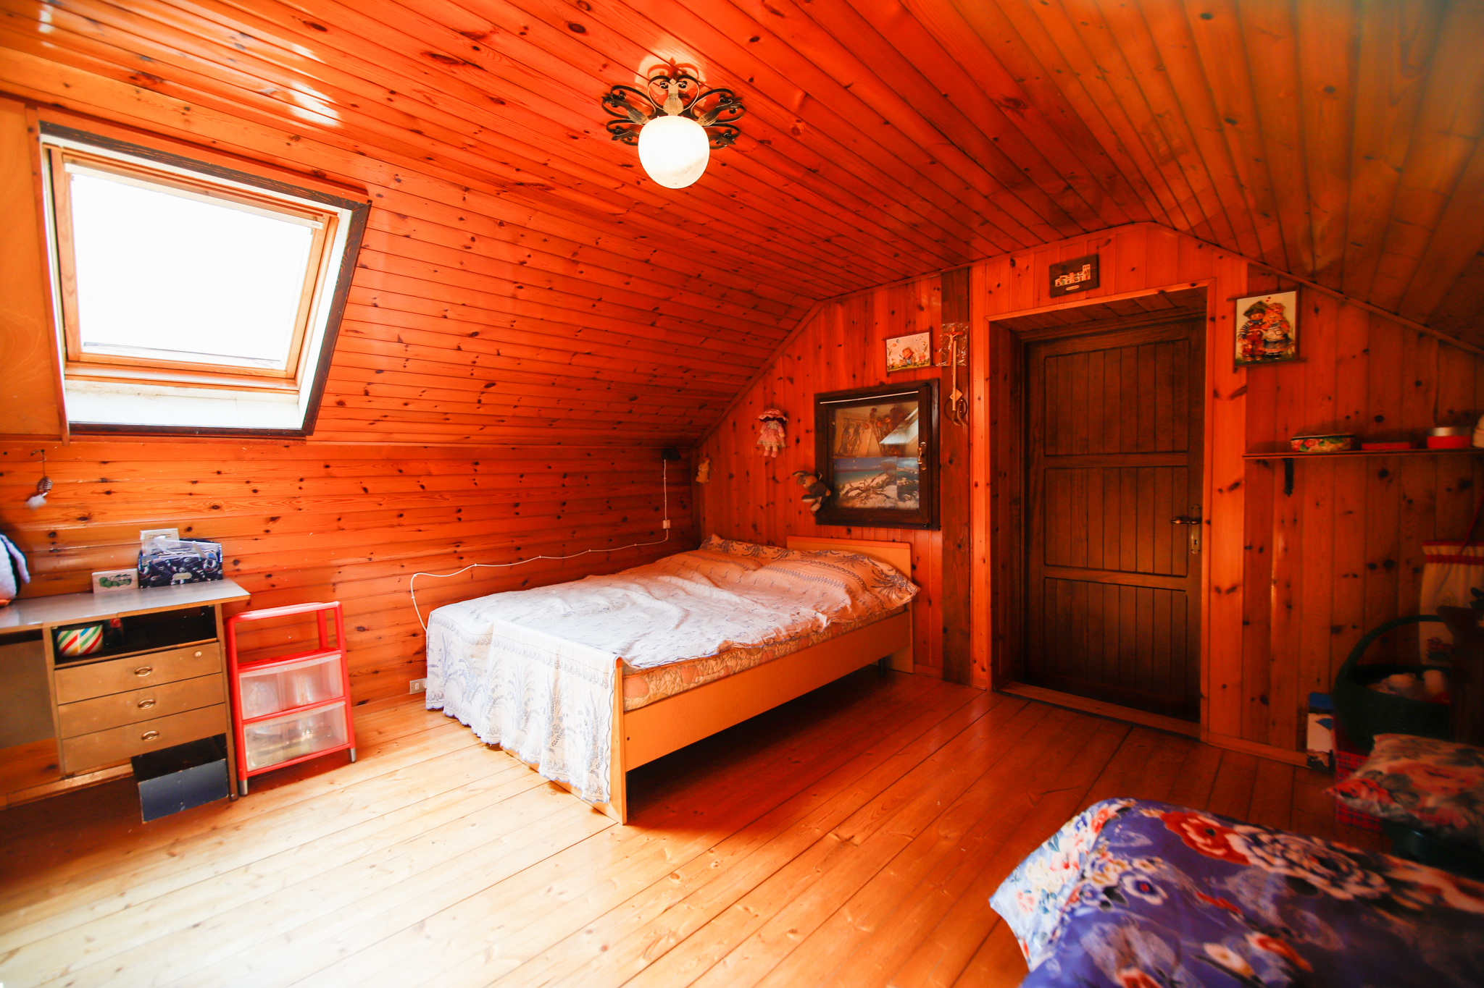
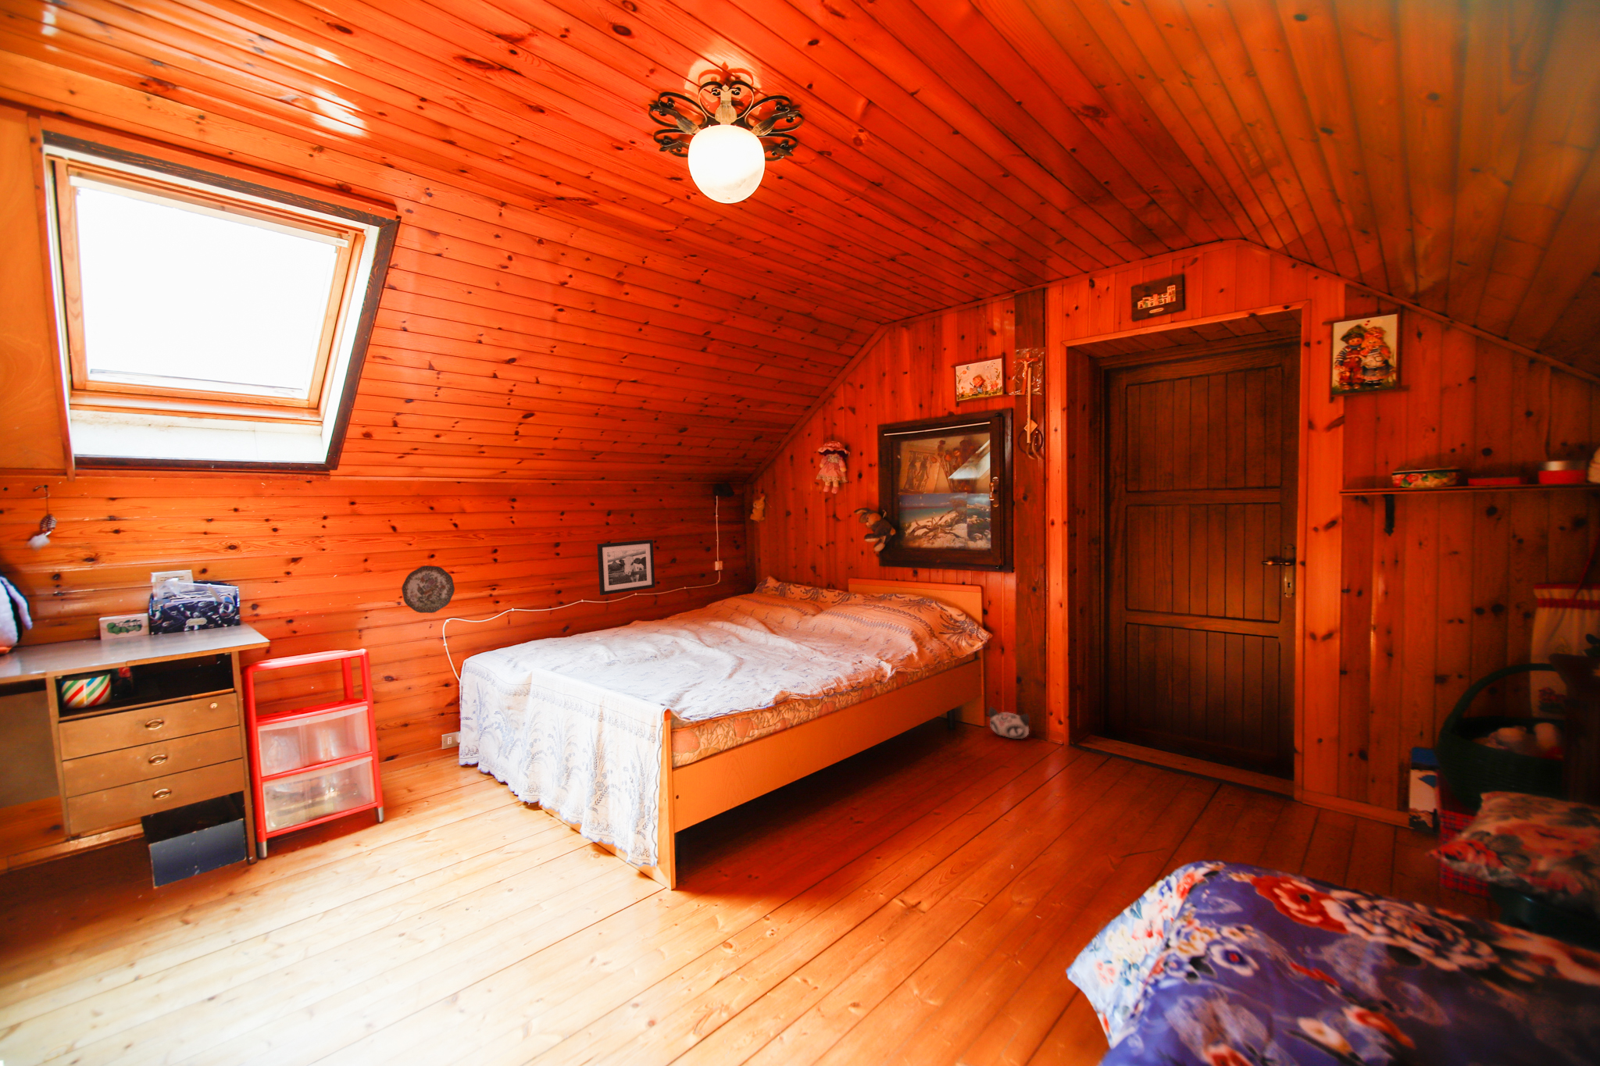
+ decorative plate (428, 589)
+ picture frame (627, 566)
+ plush toy (1009, 722)
